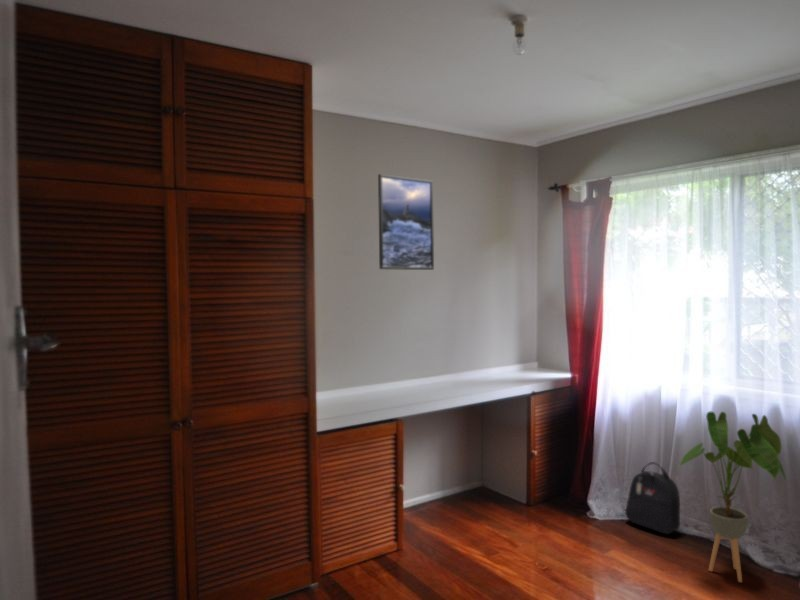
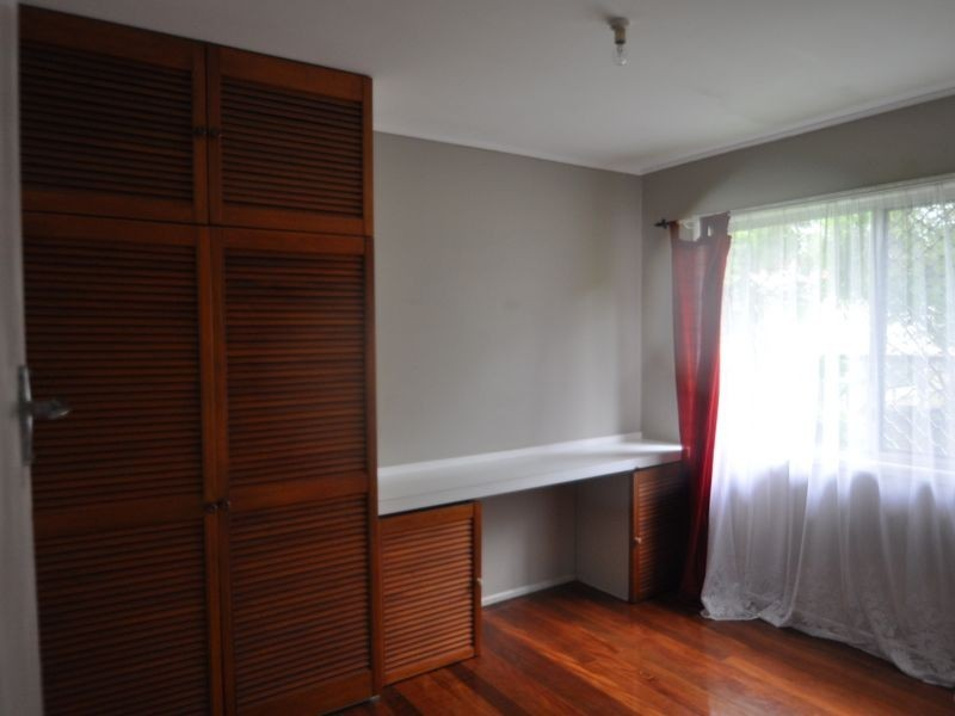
- house plant (736, 493)
- backpack (652, 496)
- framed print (406, 223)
